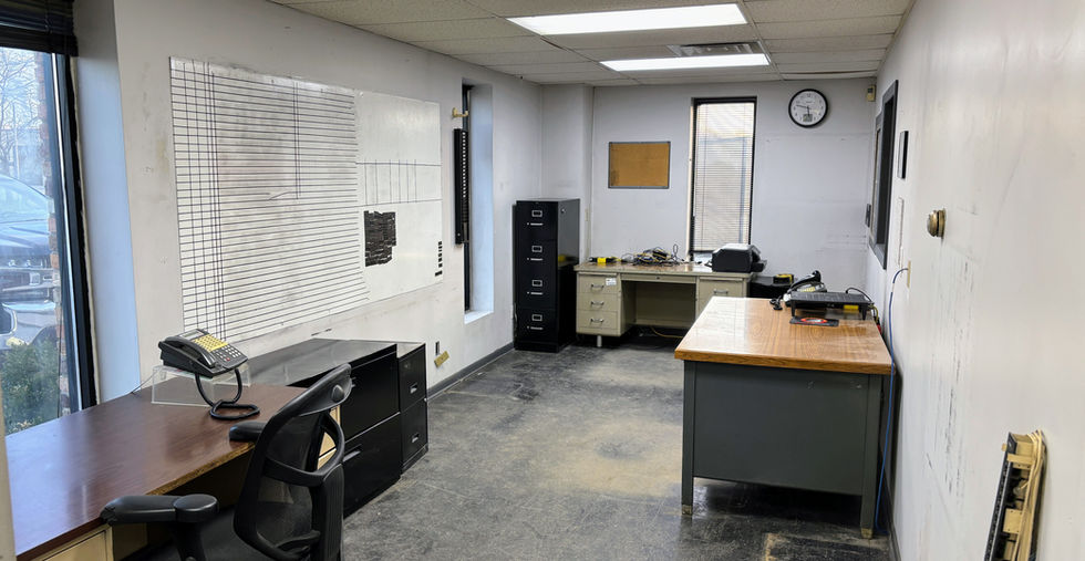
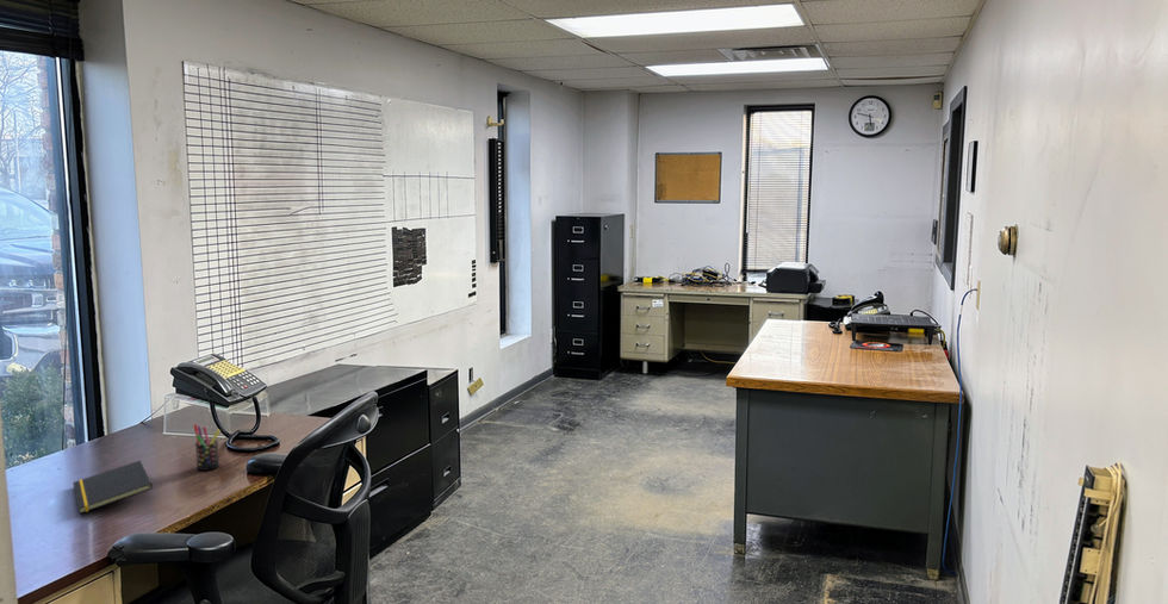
+ pen holder (204, 446)
+ notepad (111, 485)
